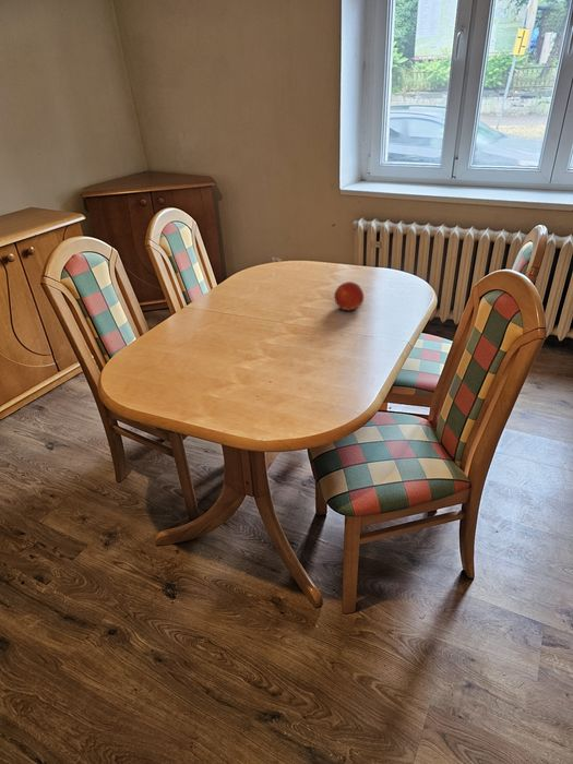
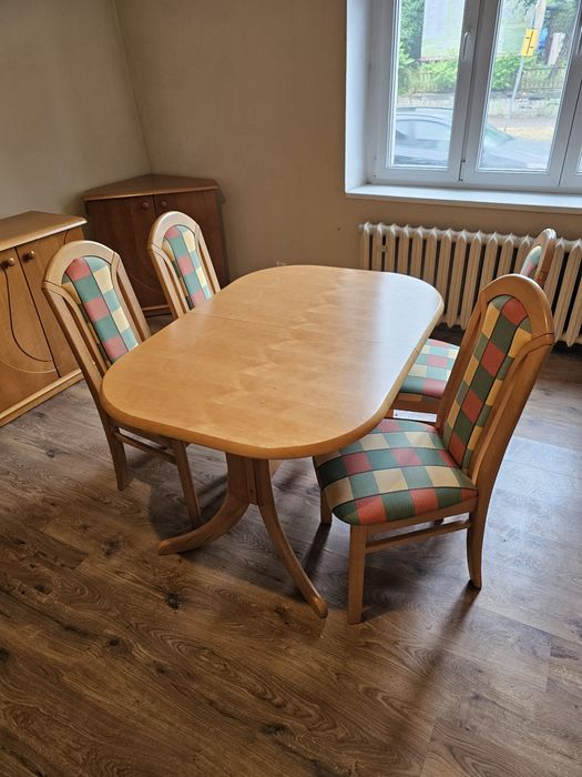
- fruit (348, 295)
